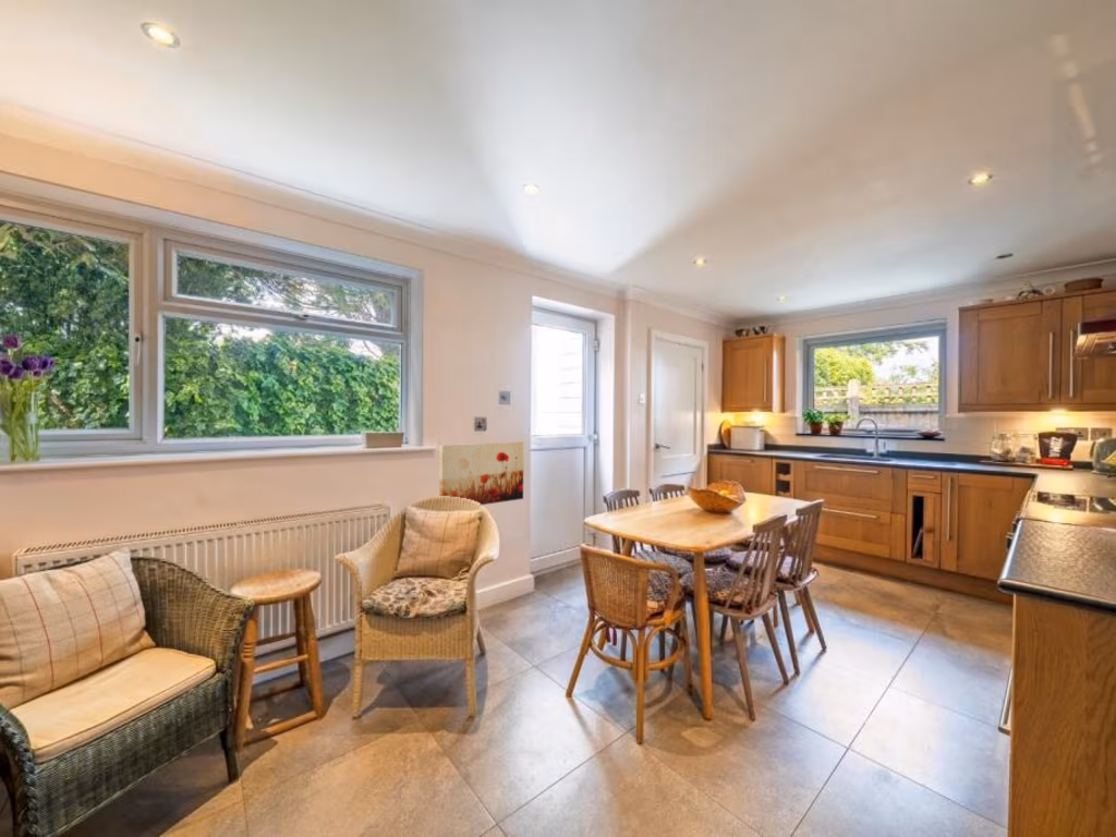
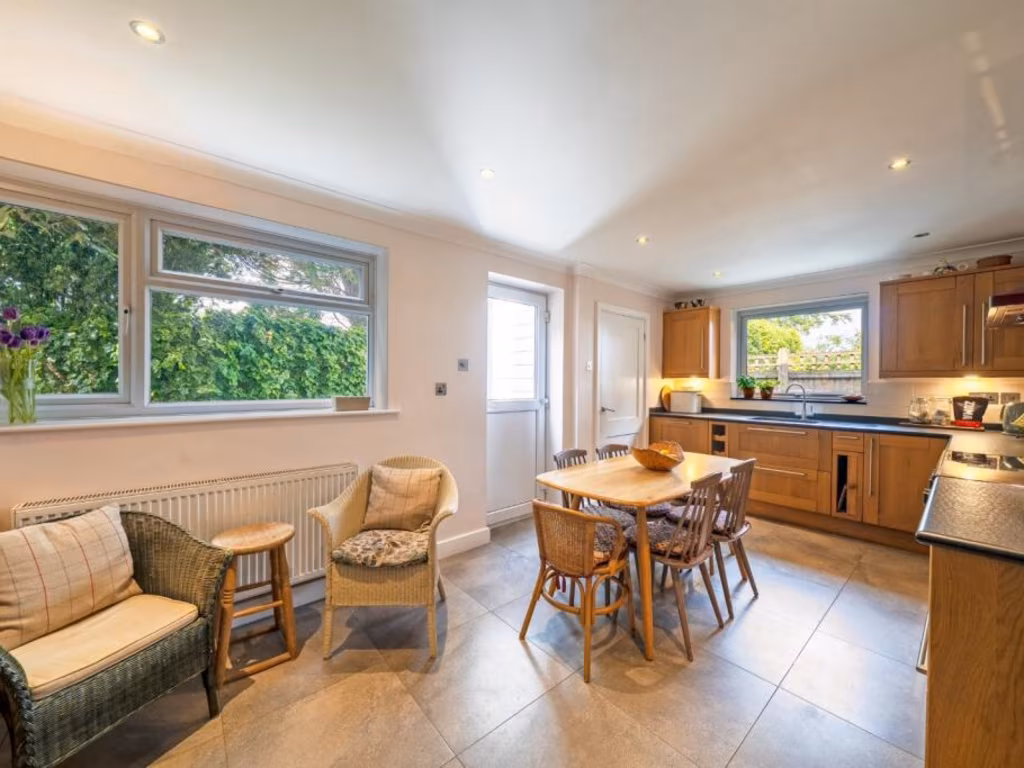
- wall art (484, 473)
